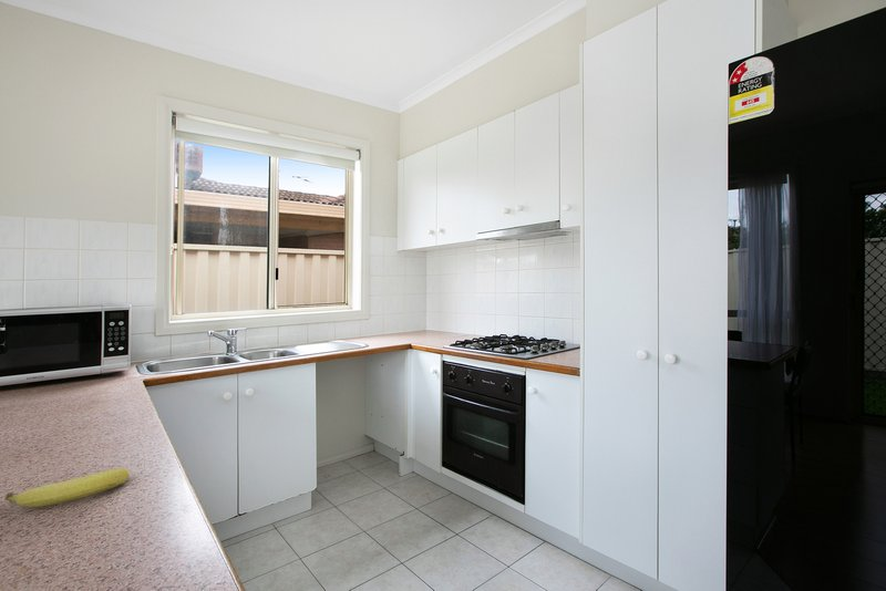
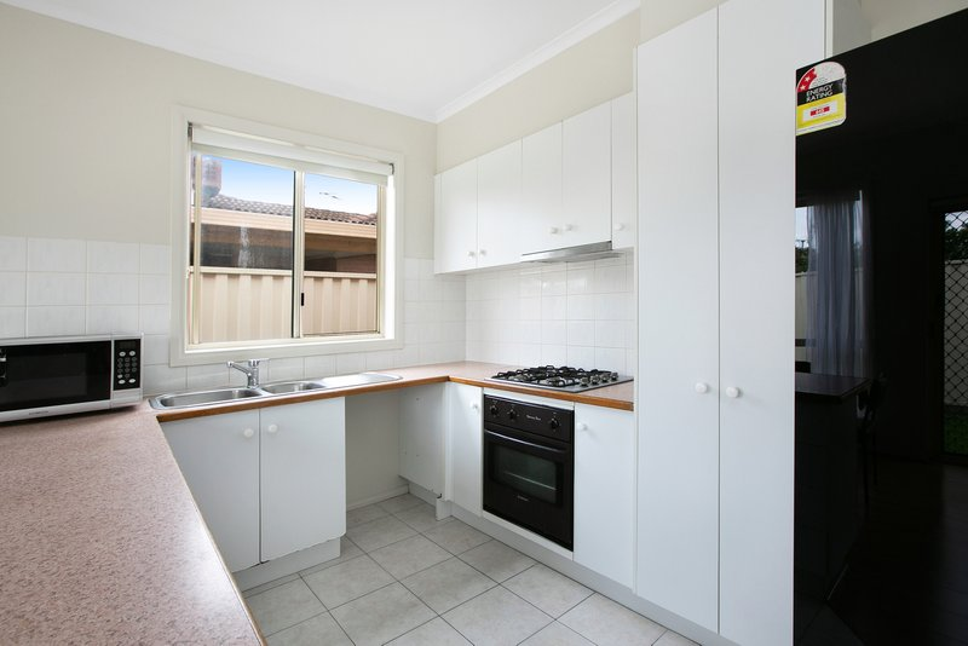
- fruit (69, 486)
